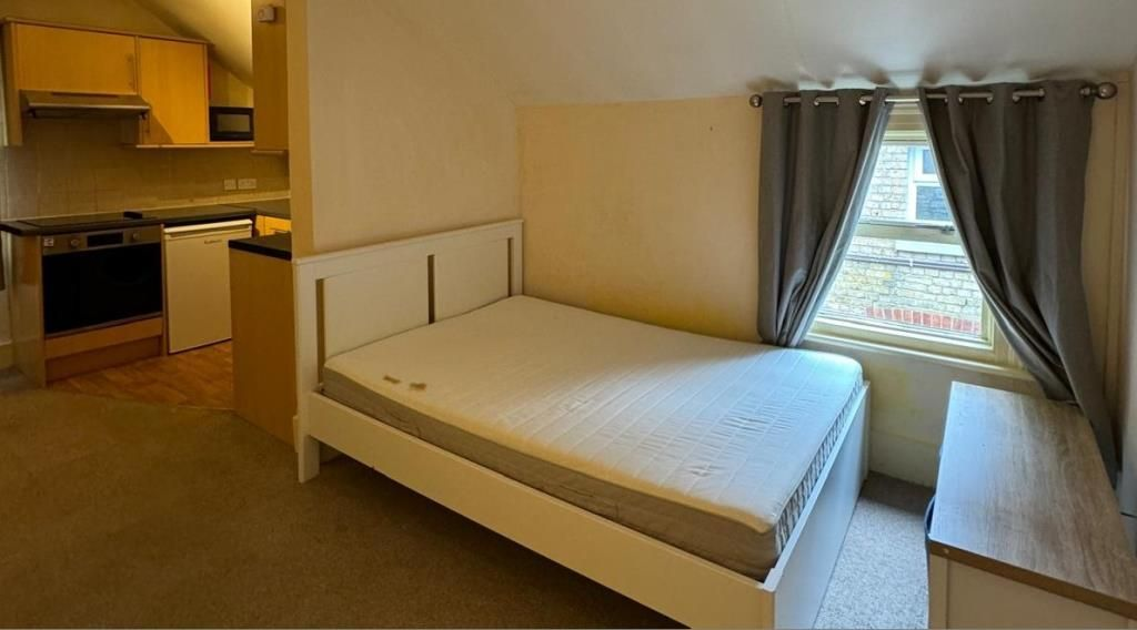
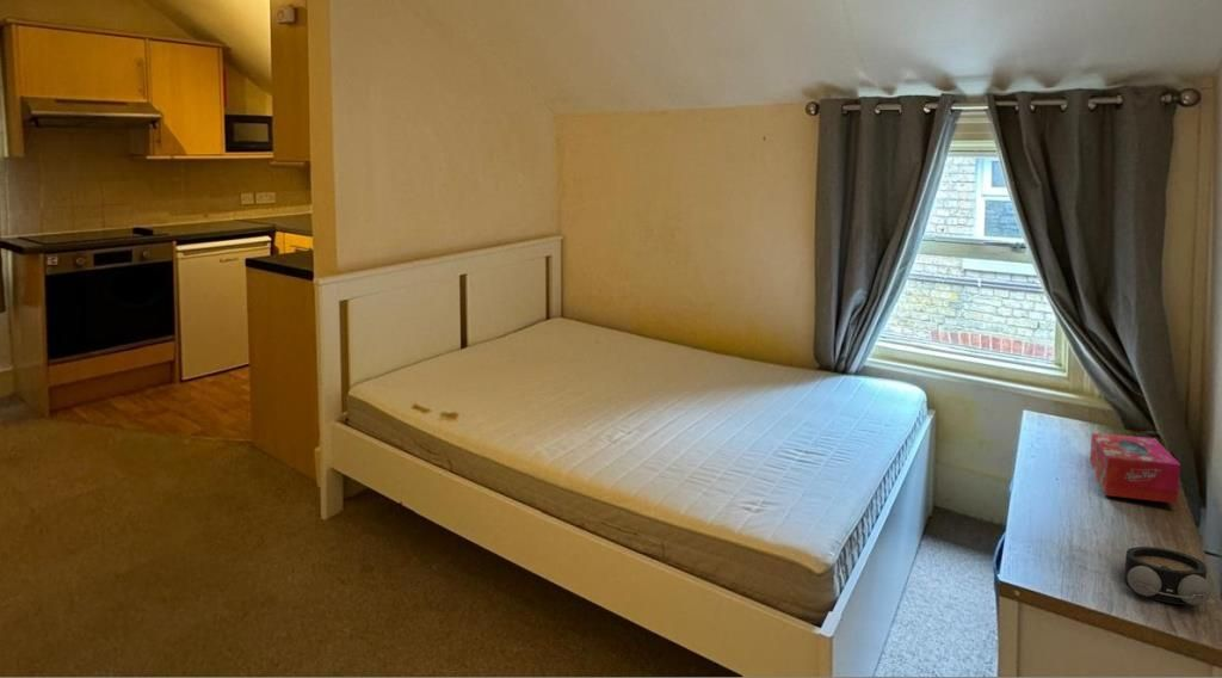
+ tissue box (1130, 466)
+ alarm clock (1165, 578)
